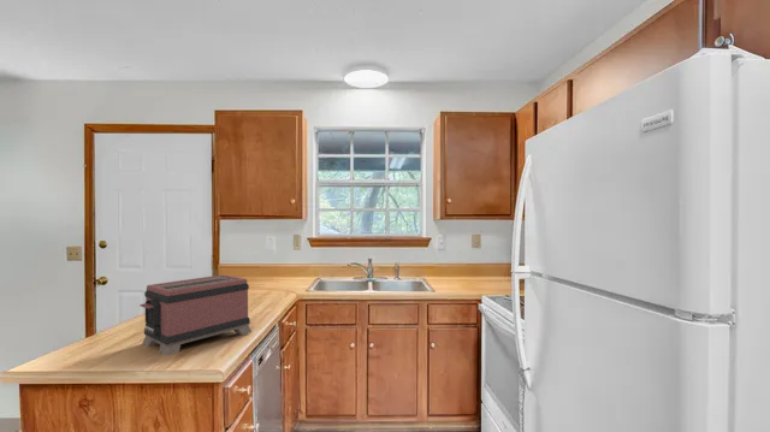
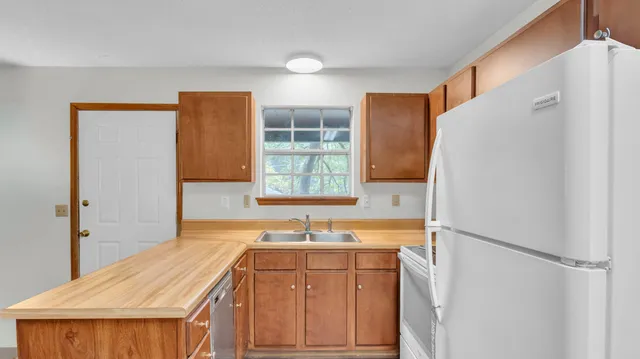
- toaster (195, 310)
